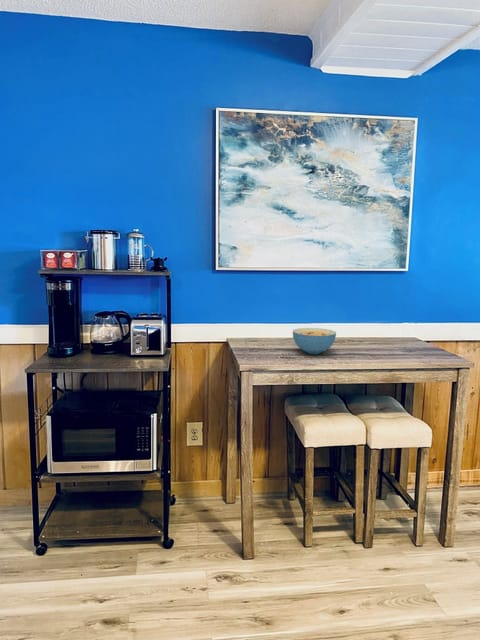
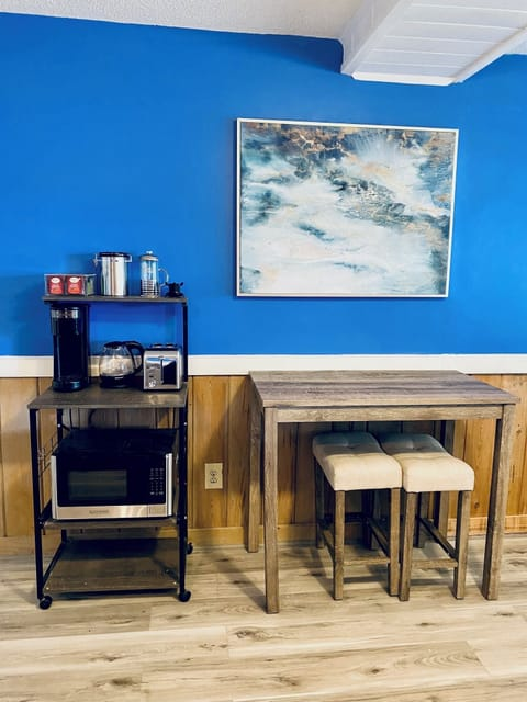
- cereal bowl (313, 342)
